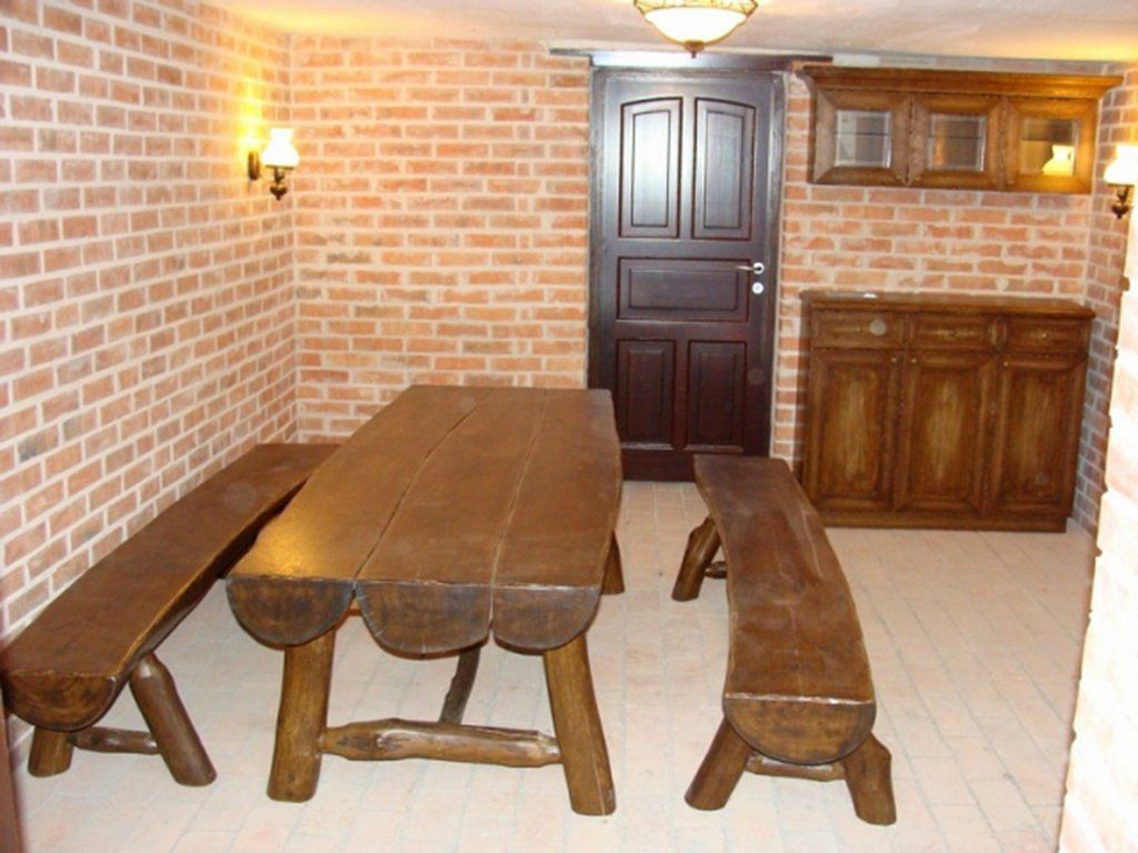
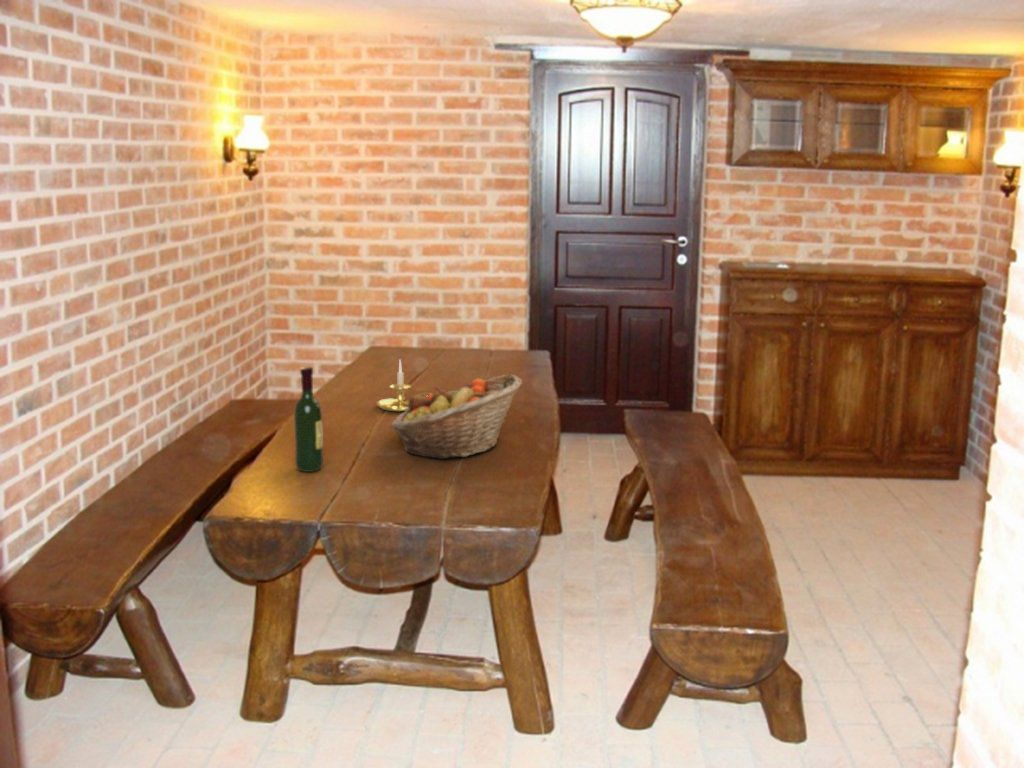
+ candle holder (403, 383)
+ wine bottle (308, 418)
+ fruit basket (457, 412)
